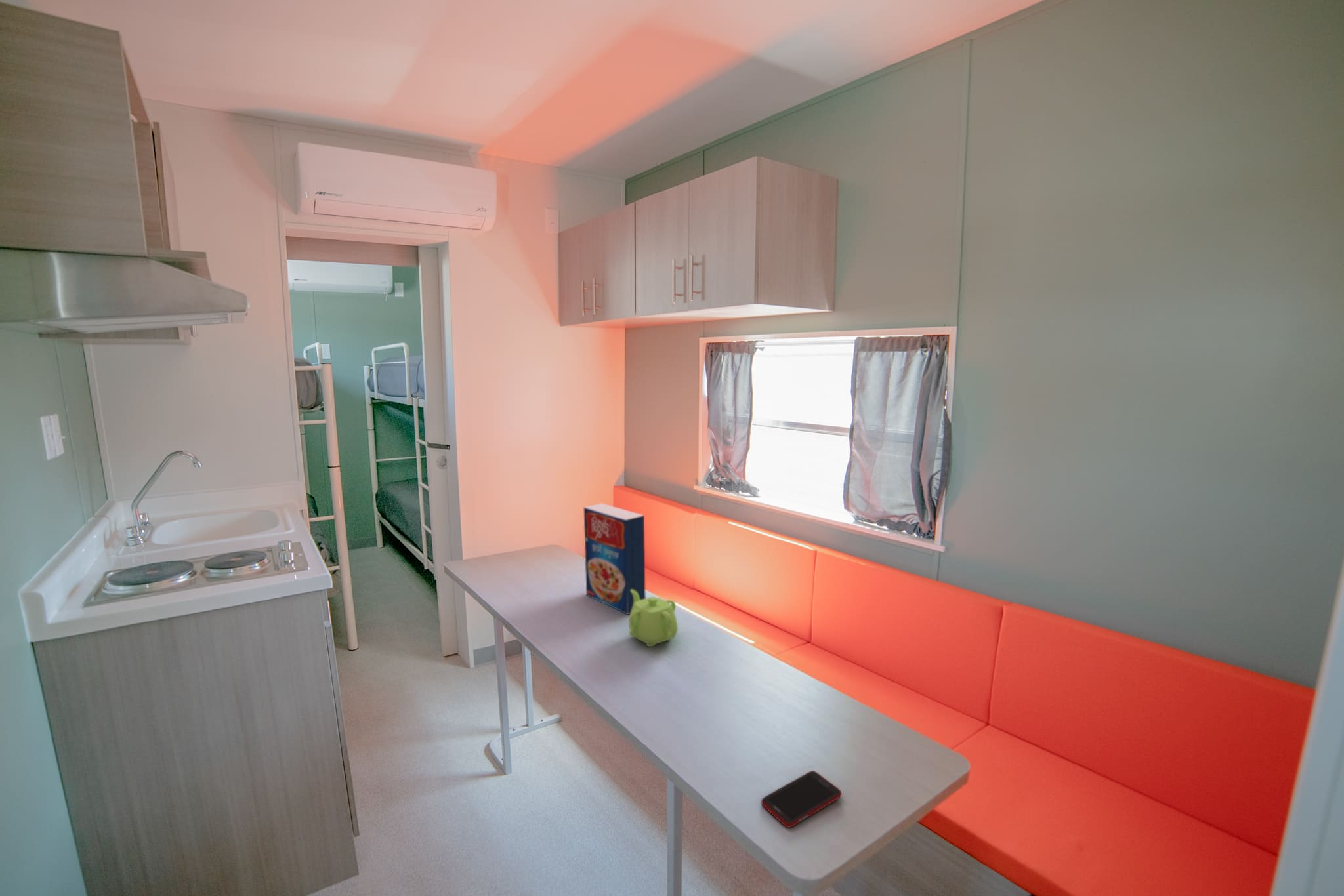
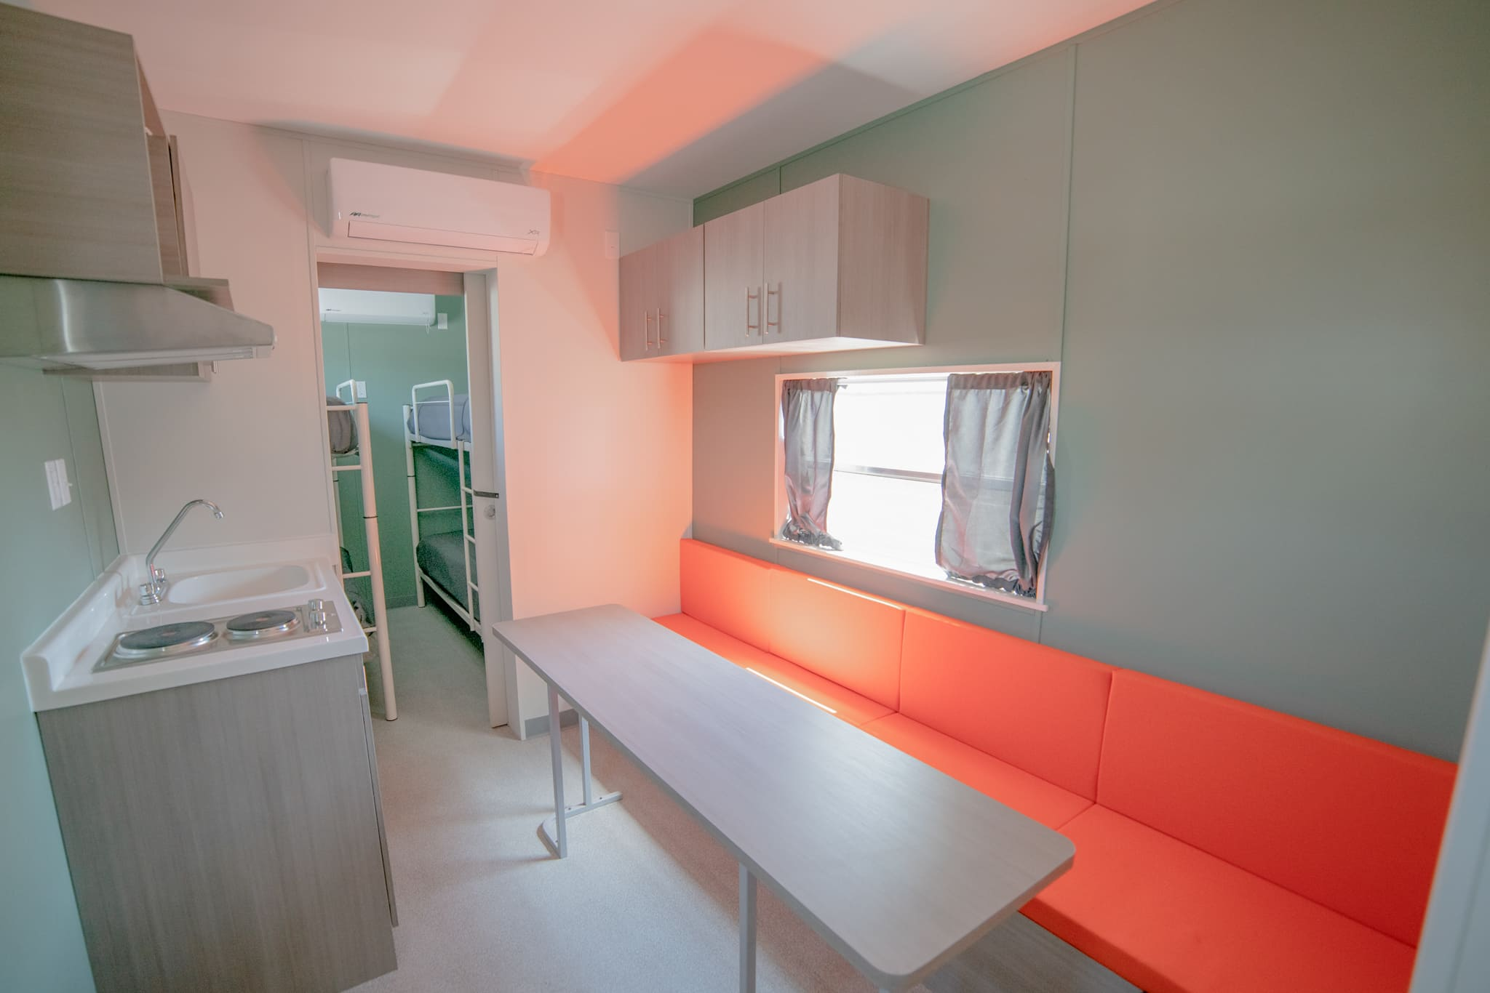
- cell phone (801, 798)
- cereal box (614, 556)
- teapot (650, 617)
